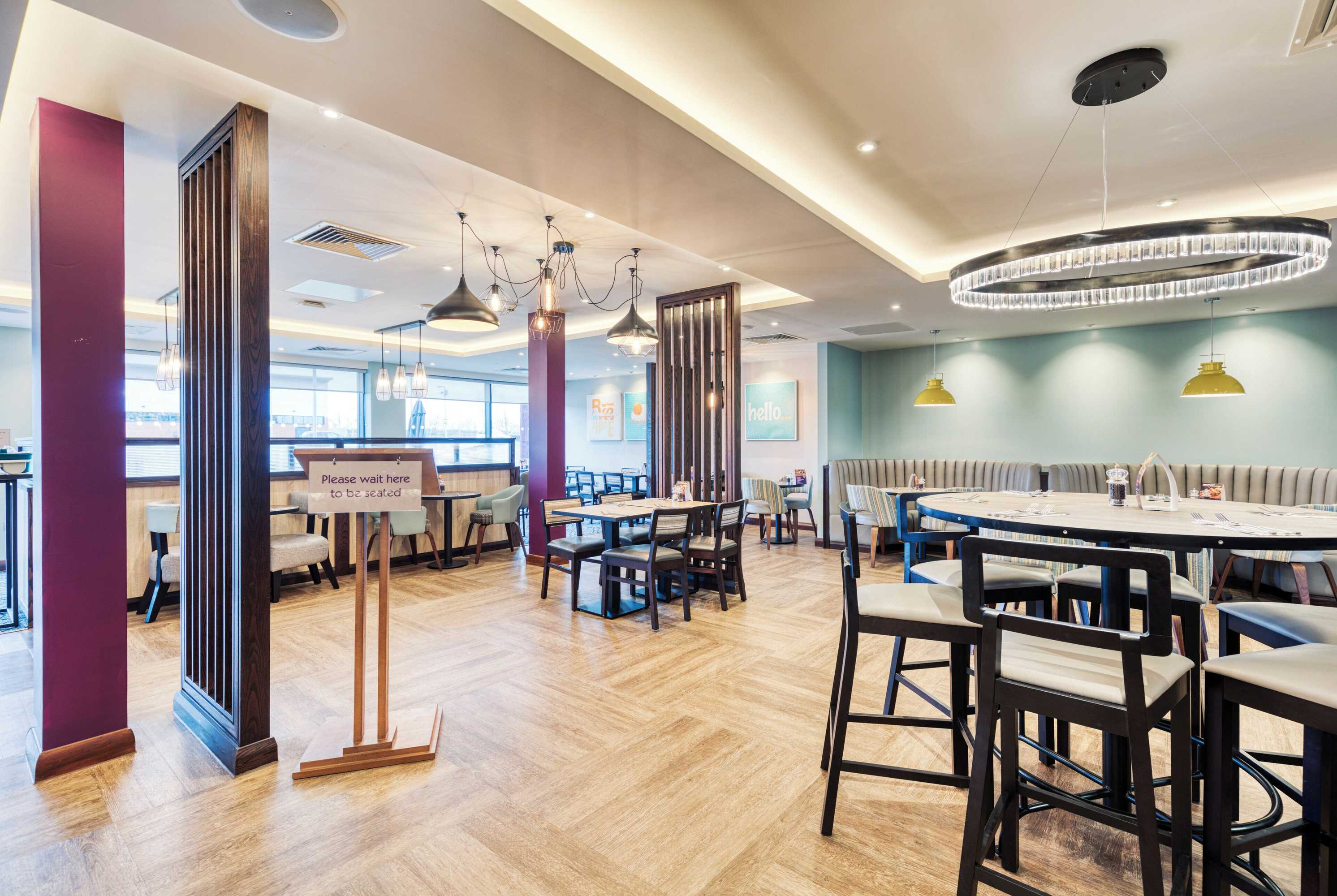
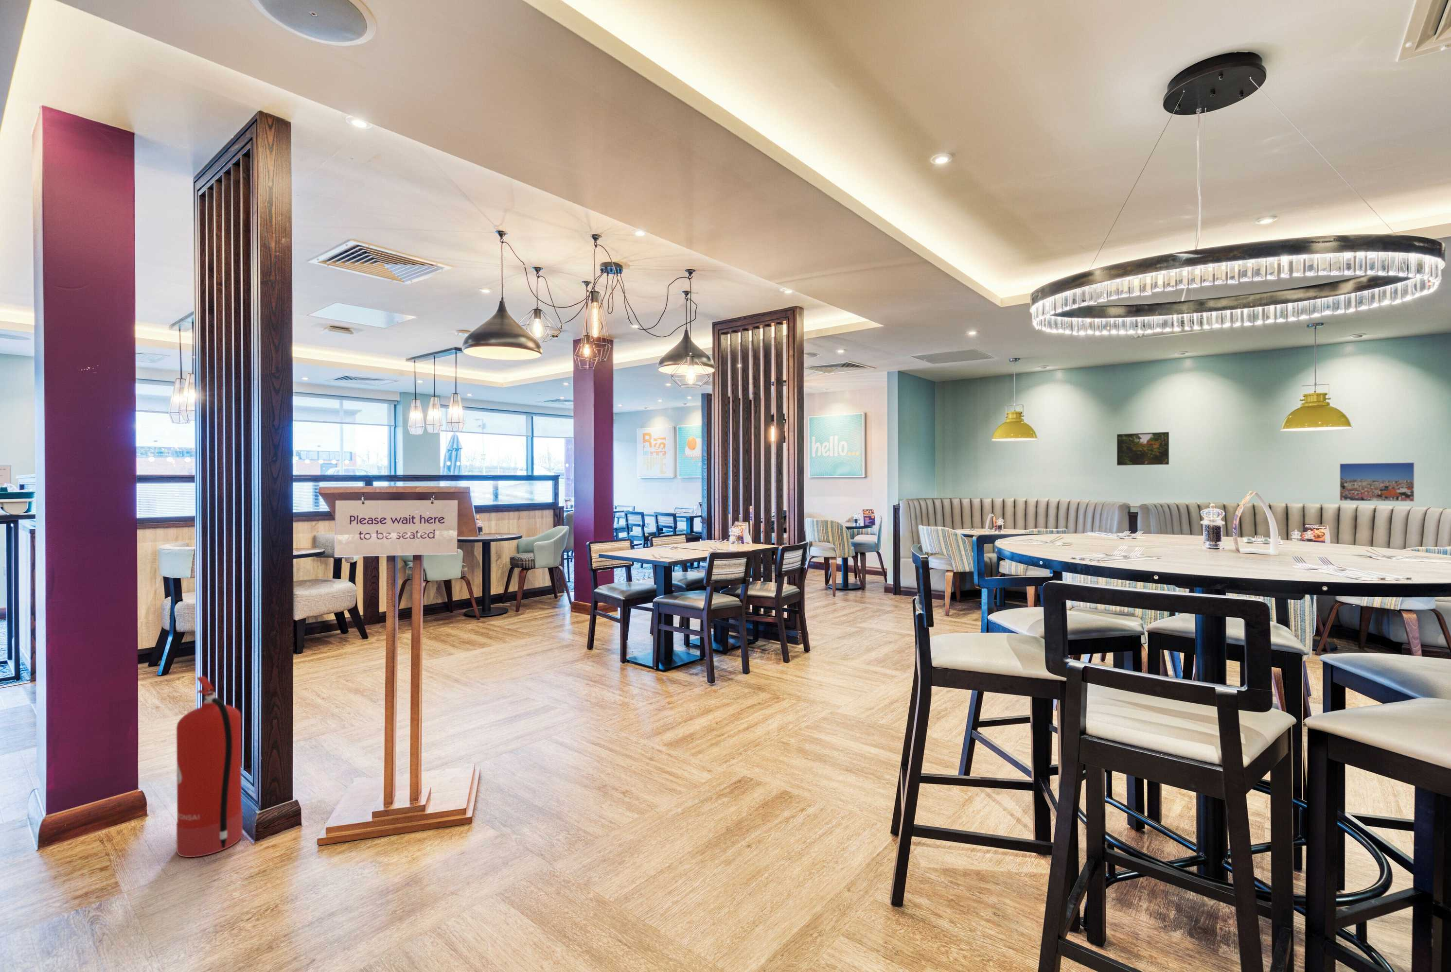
+ fire extinguisher (215, 766)
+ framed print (1142, 449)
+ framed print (1376, 482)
